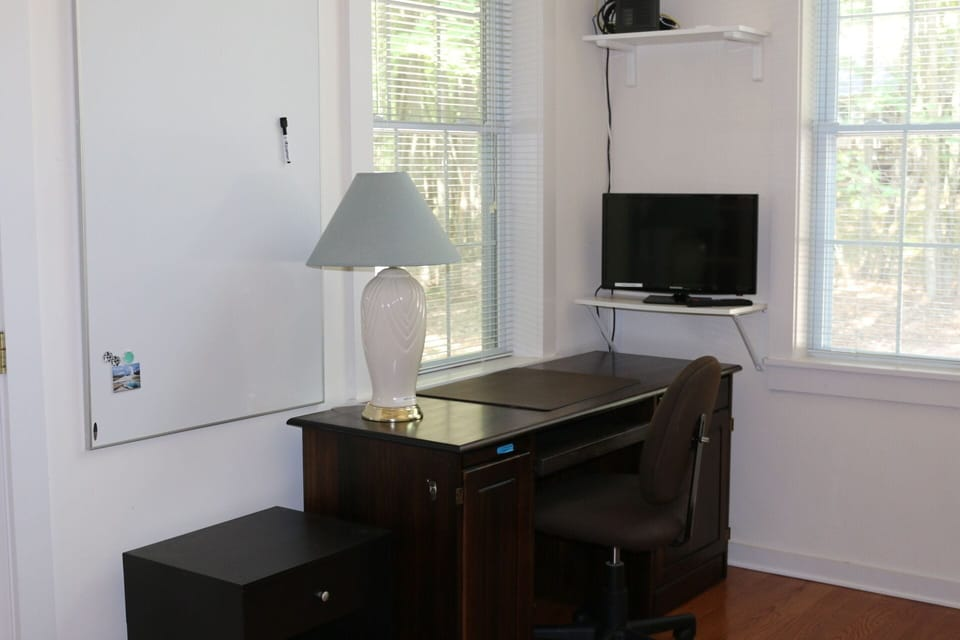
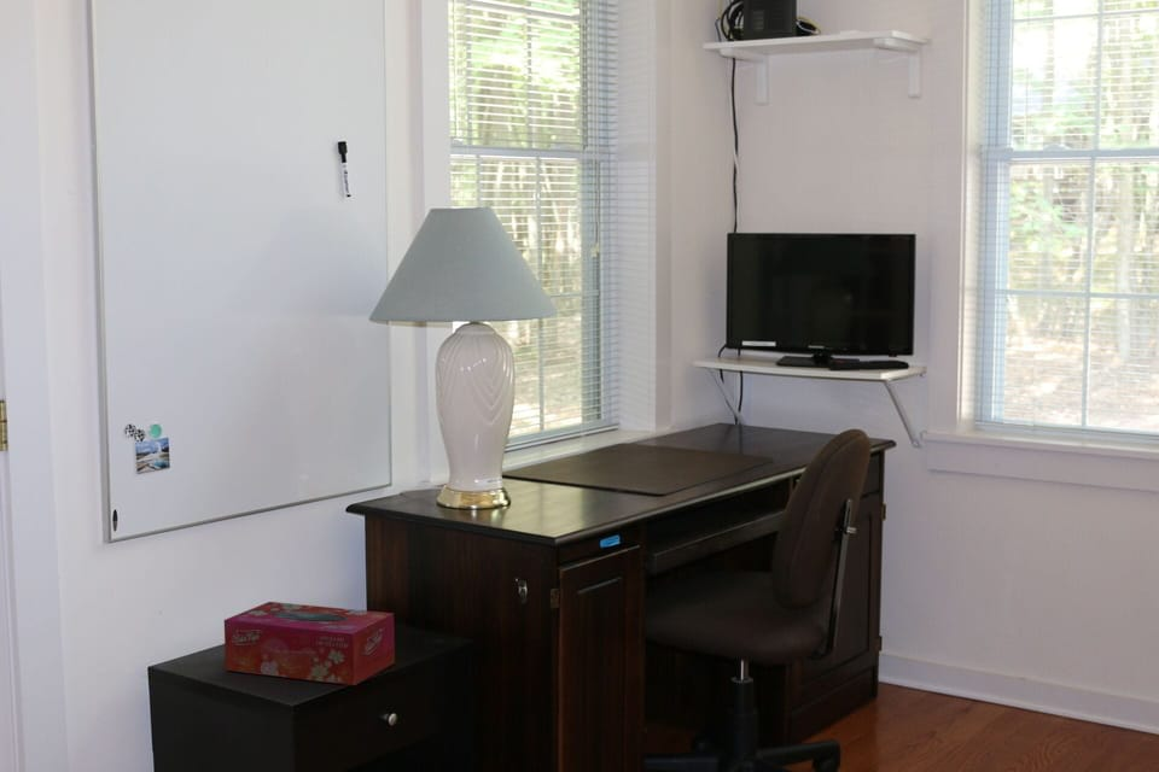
+ tissue box (309, 641)
